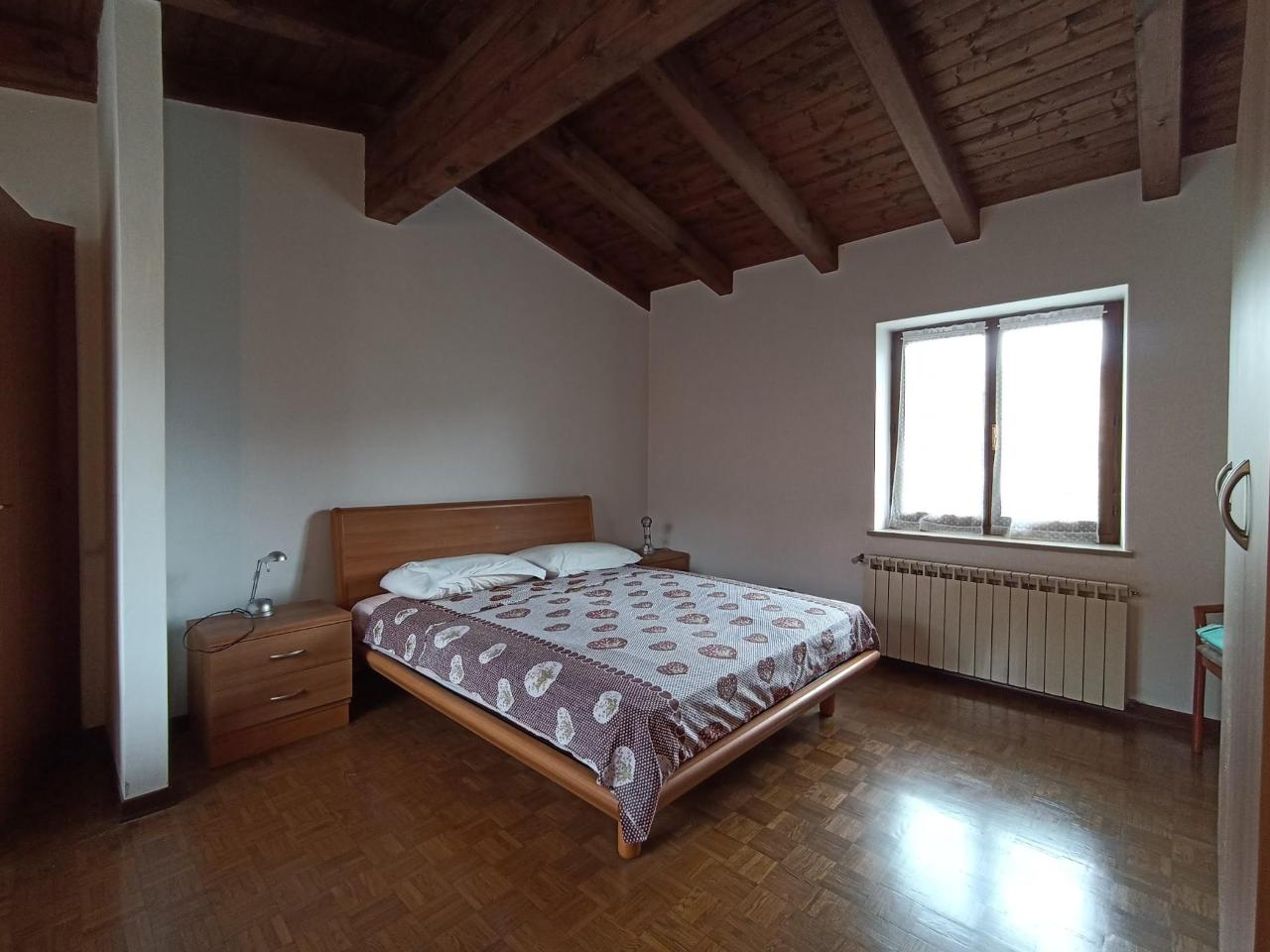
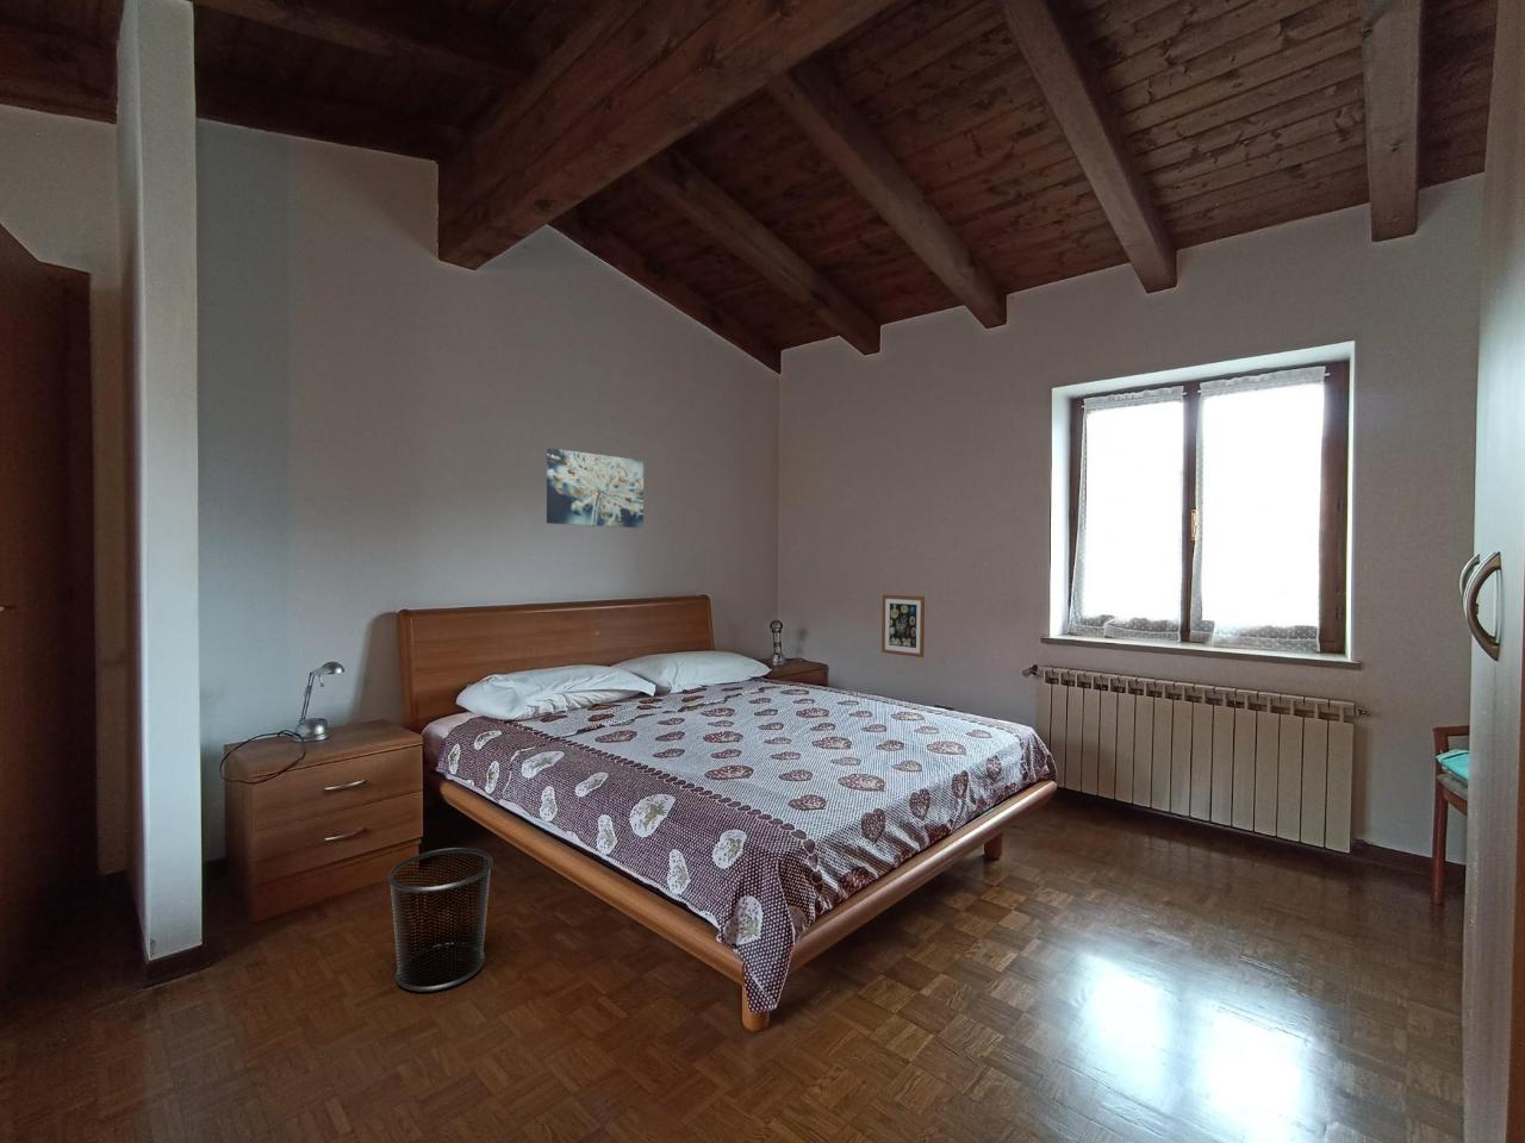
+ wall art (902, 626)
+ waste bin (441, 917)
+ wall art (597, 490)
